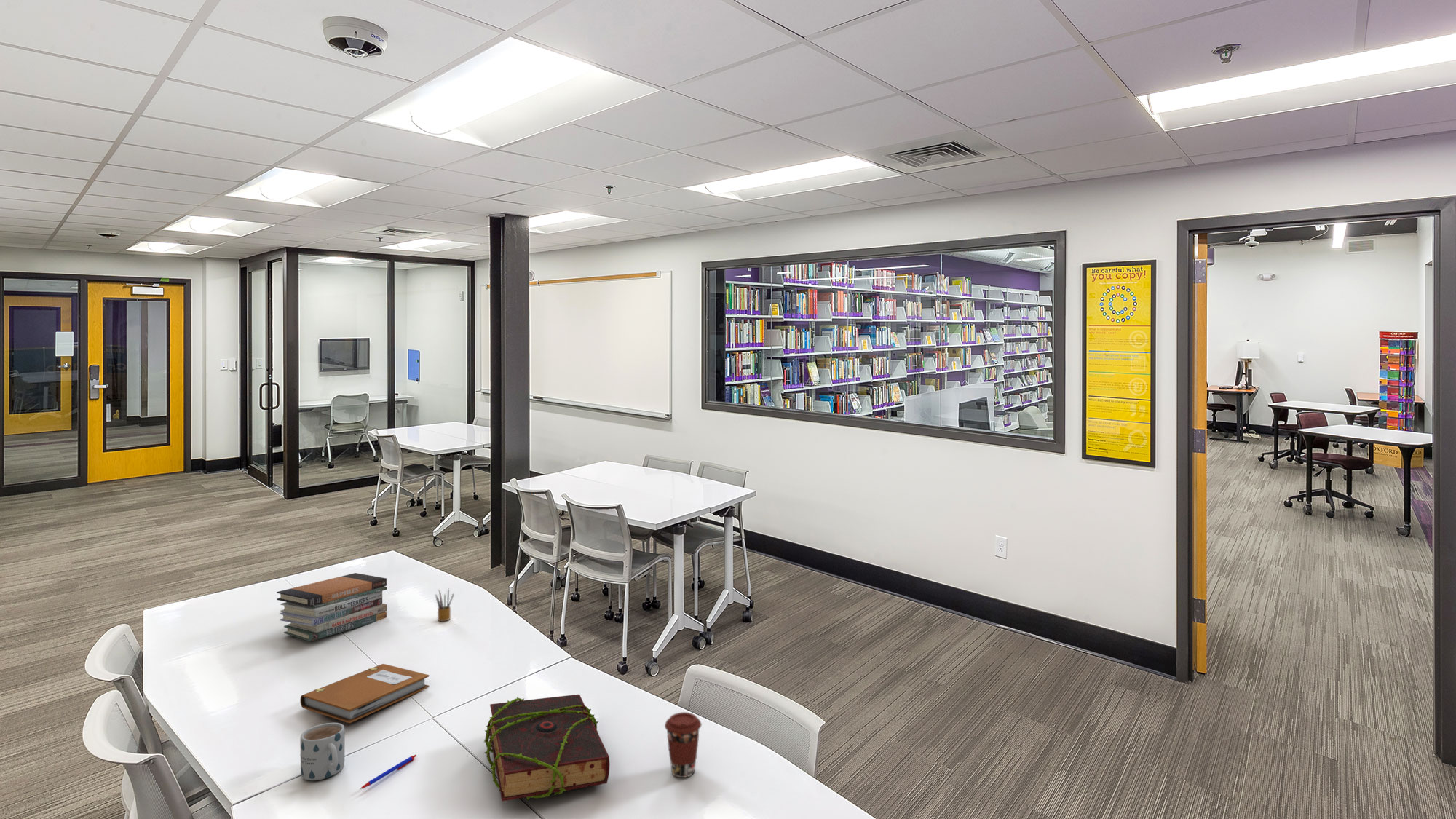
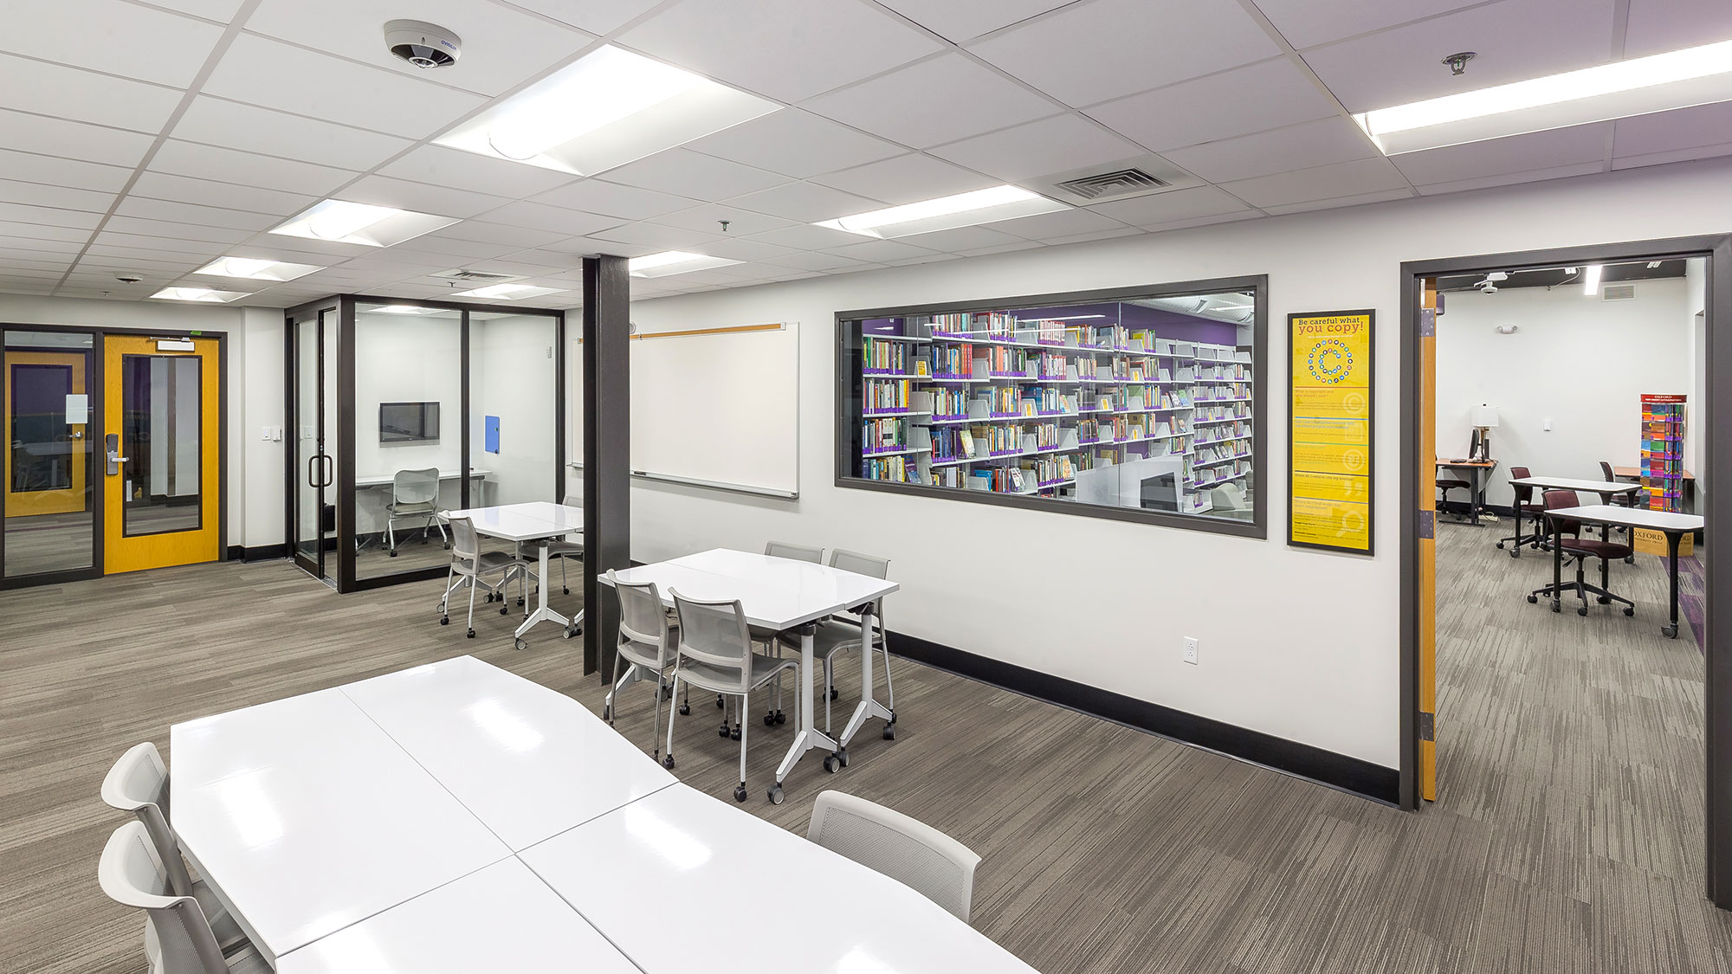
- pencil box (445, 604)
- notebook (368, 689)
- pen (389, 771)
- book (545, 740)
- mug (325, 753)
- book stack (334, 605)
- coffee cup (683, 745)
